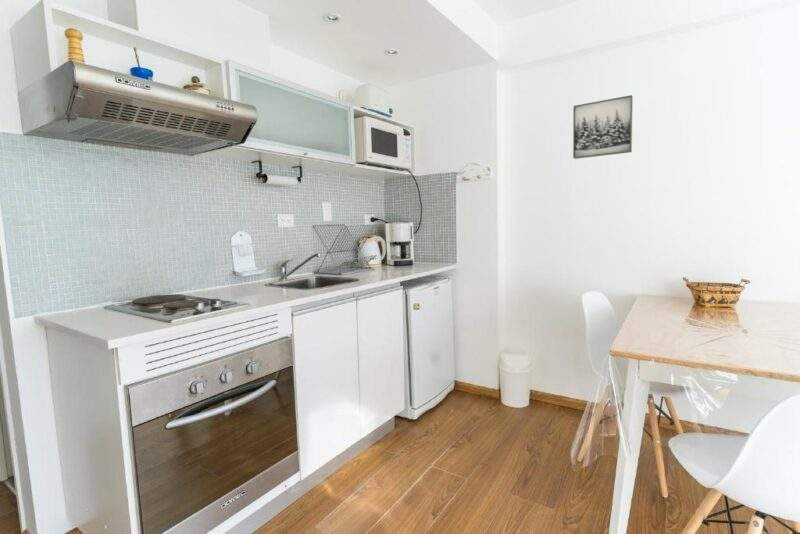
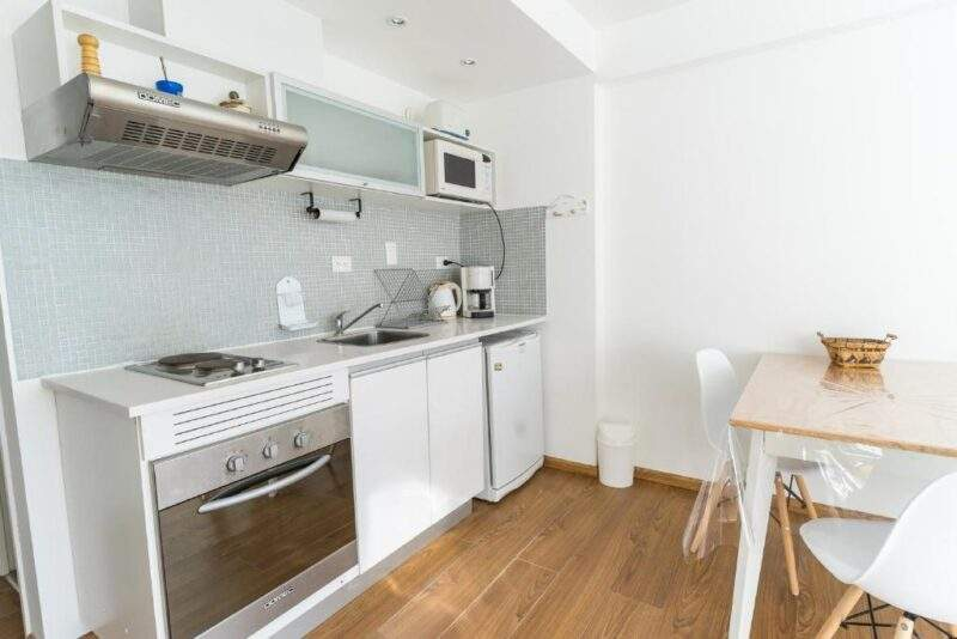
- wall art (601, 128)
